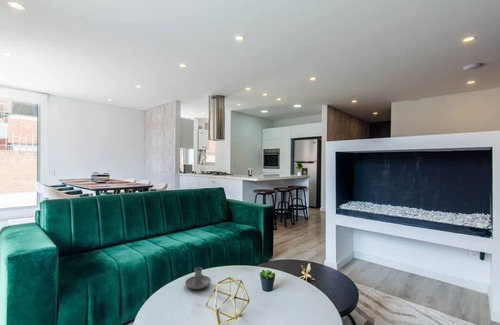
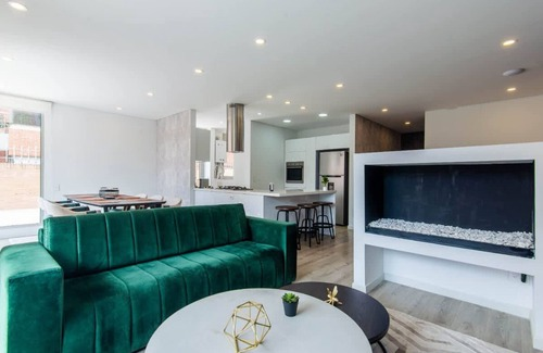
- candle holder (198, 275)
